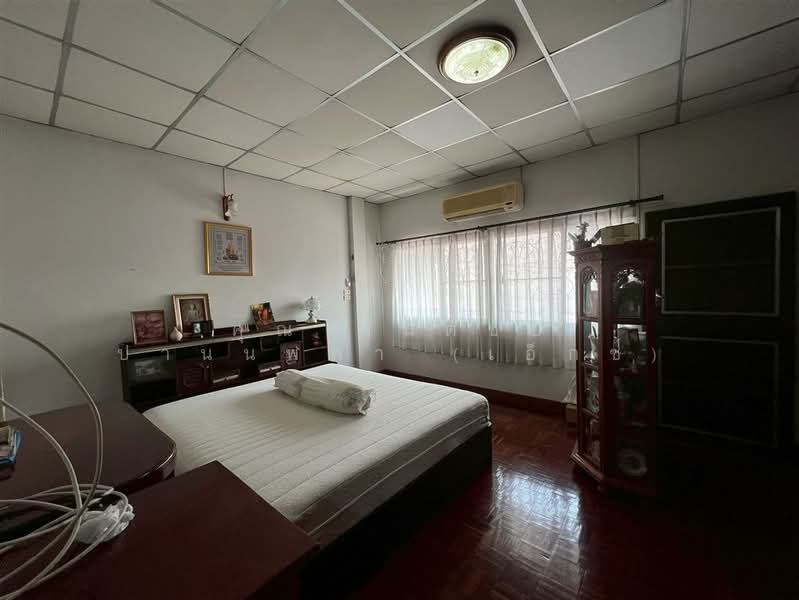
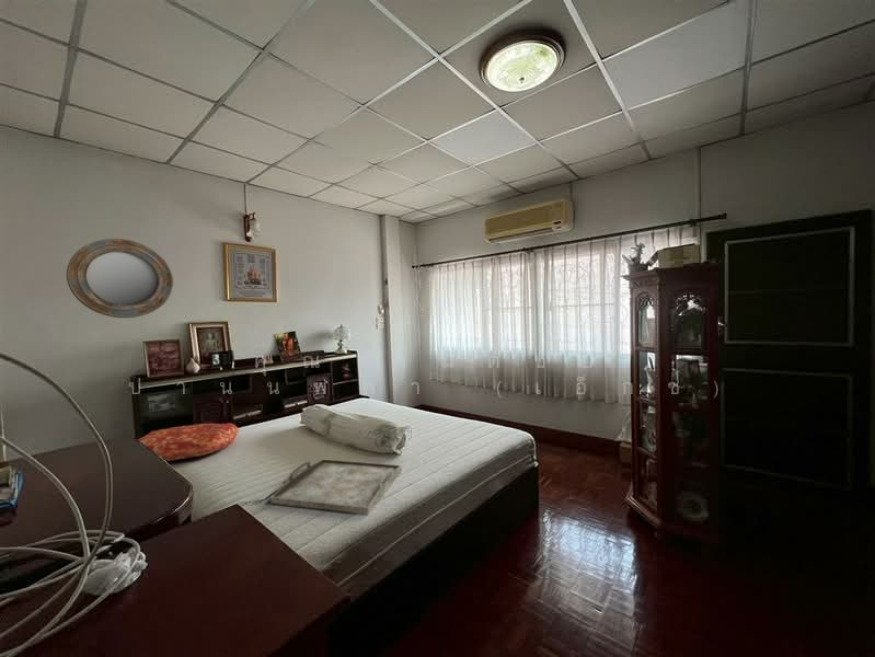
+ home mirror (124, 278)
+ cushion (187, 439)
+ serving tray (342, 477)
